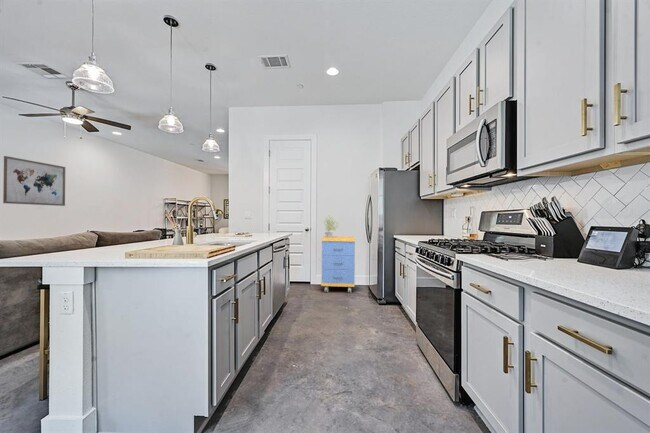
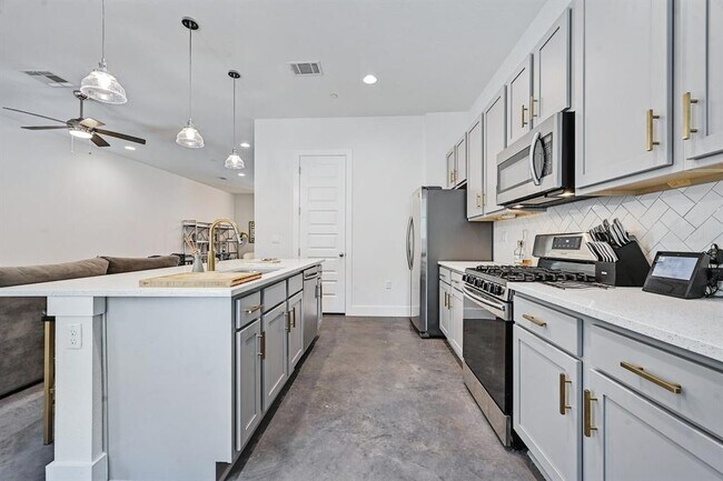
- storage cabinet (338, 263)
- wall art (37, 183)
- potted plant (330, 225)
